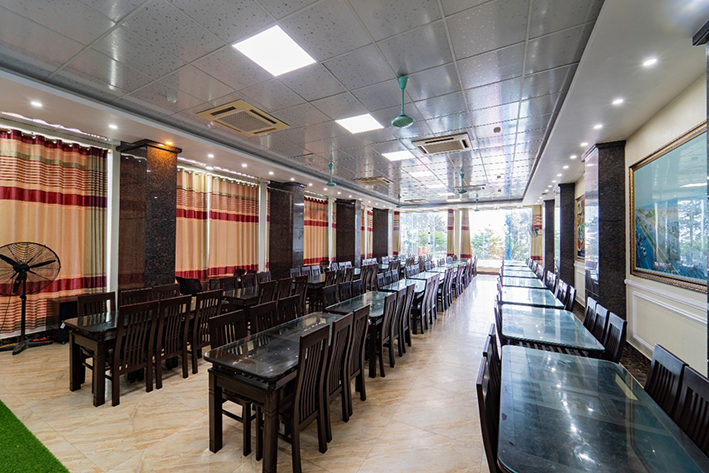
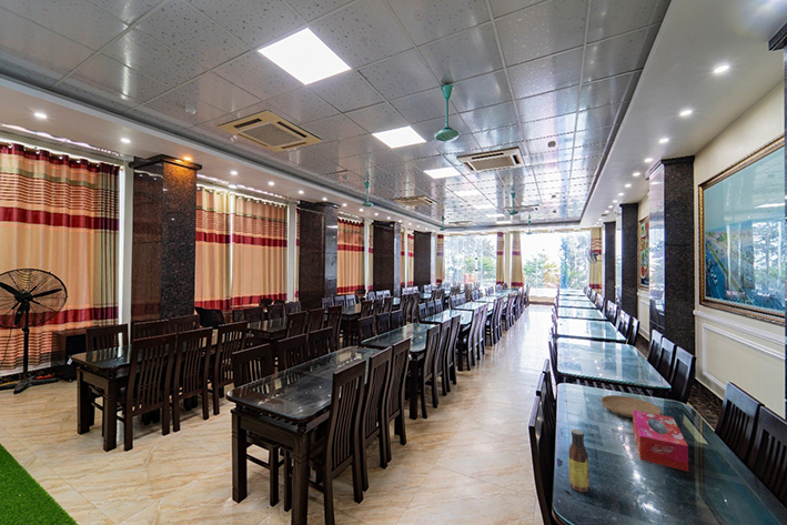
+ sauce bottle (578, 460)
+ plate (629, 408)
+ tissue box (657, 436)
